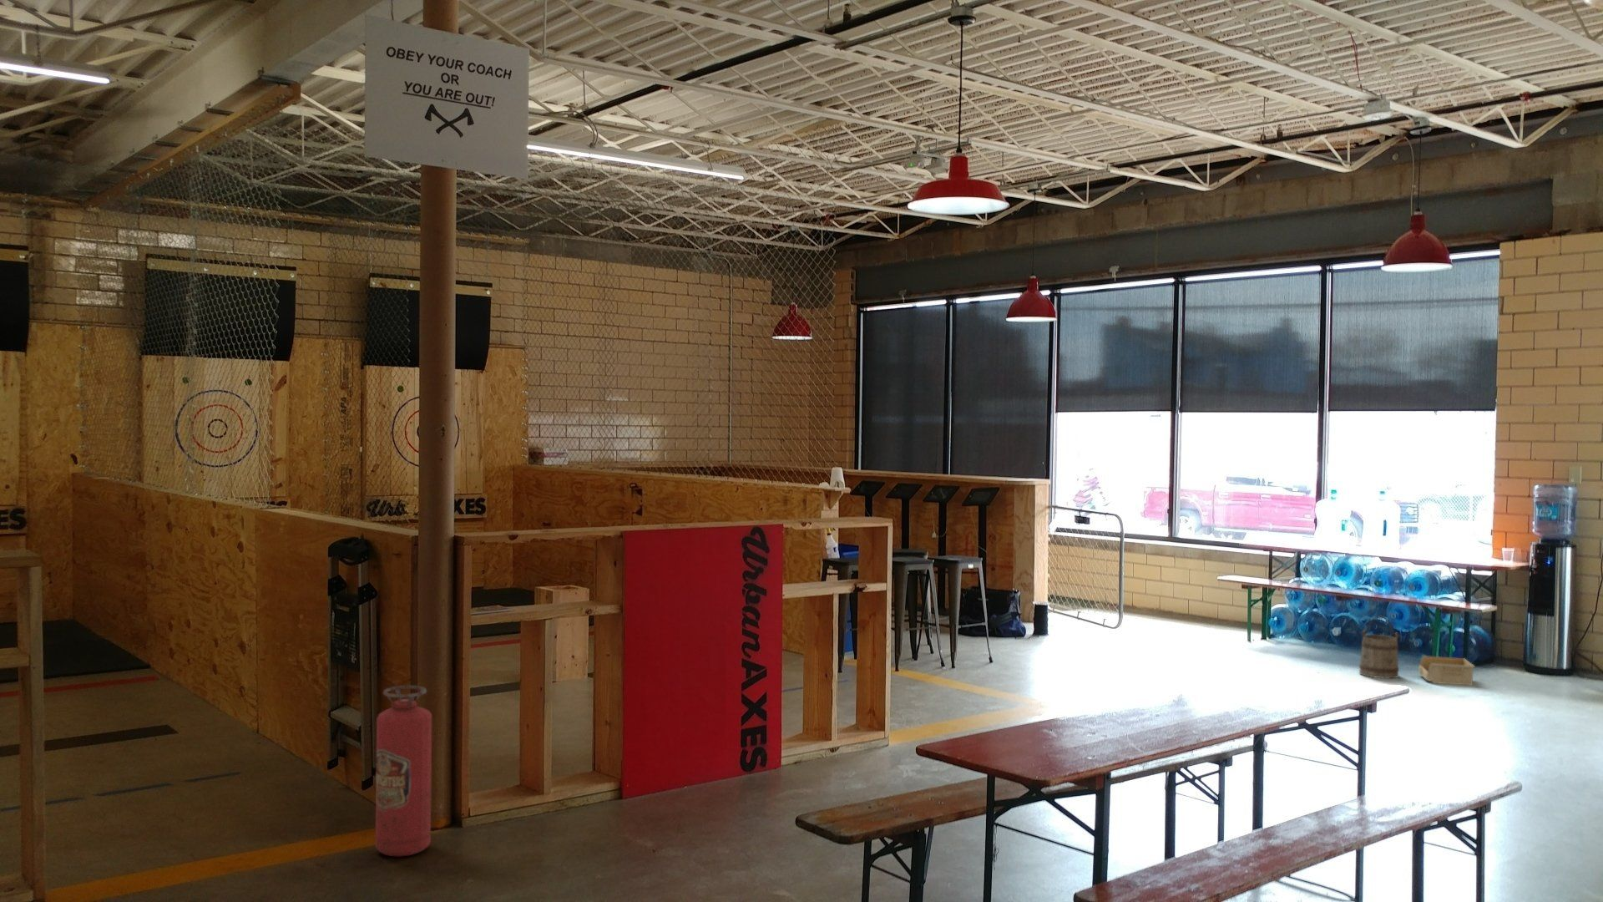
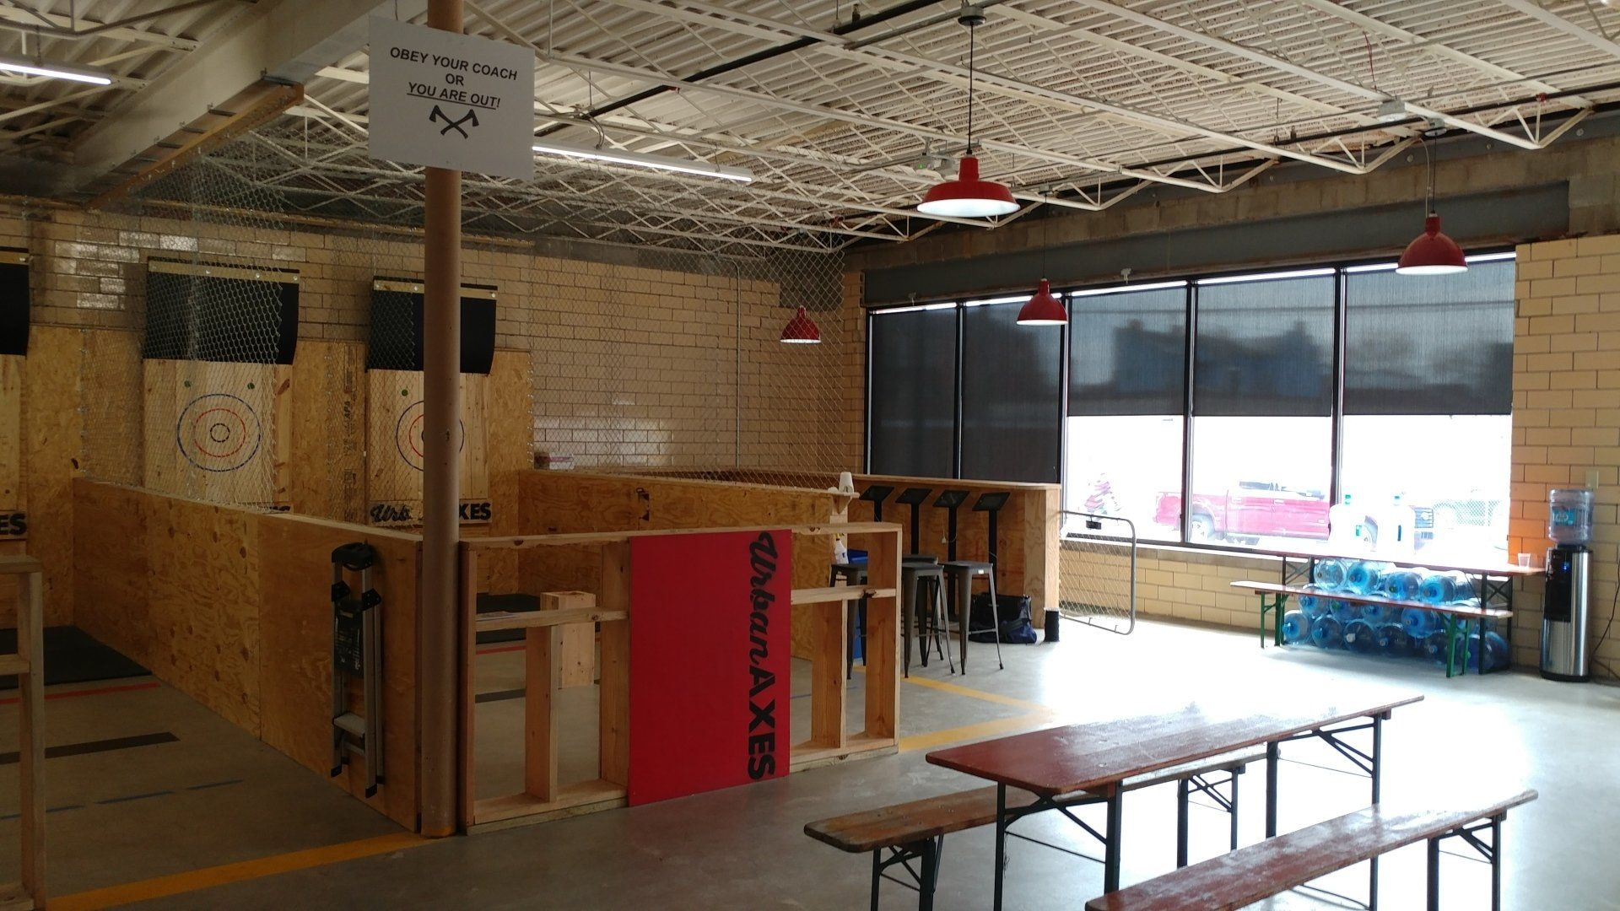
- fire extinguisher (403, 769)
- bucket (1380, 644)
- storage bin (1446, 670)
